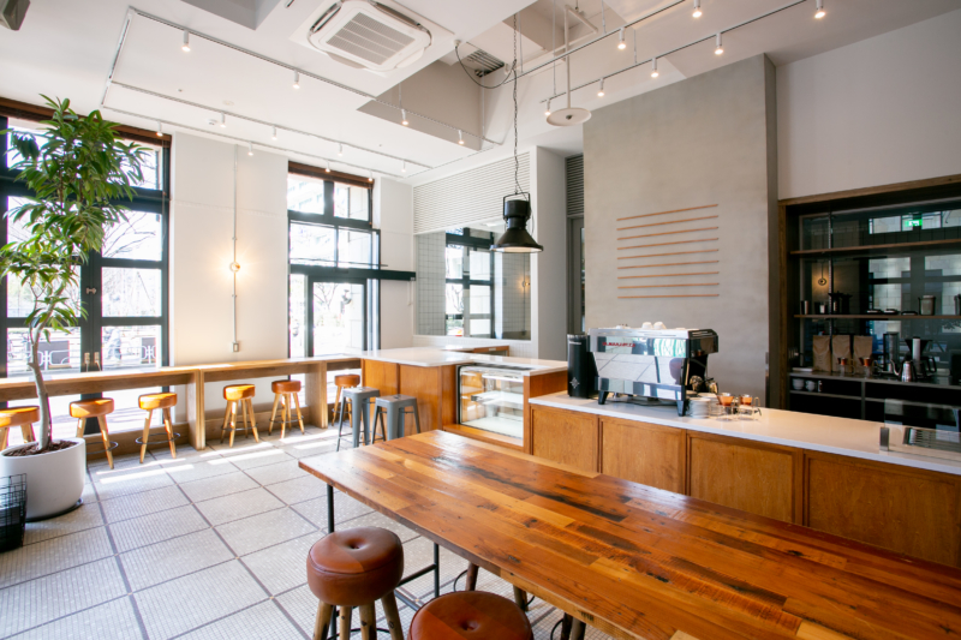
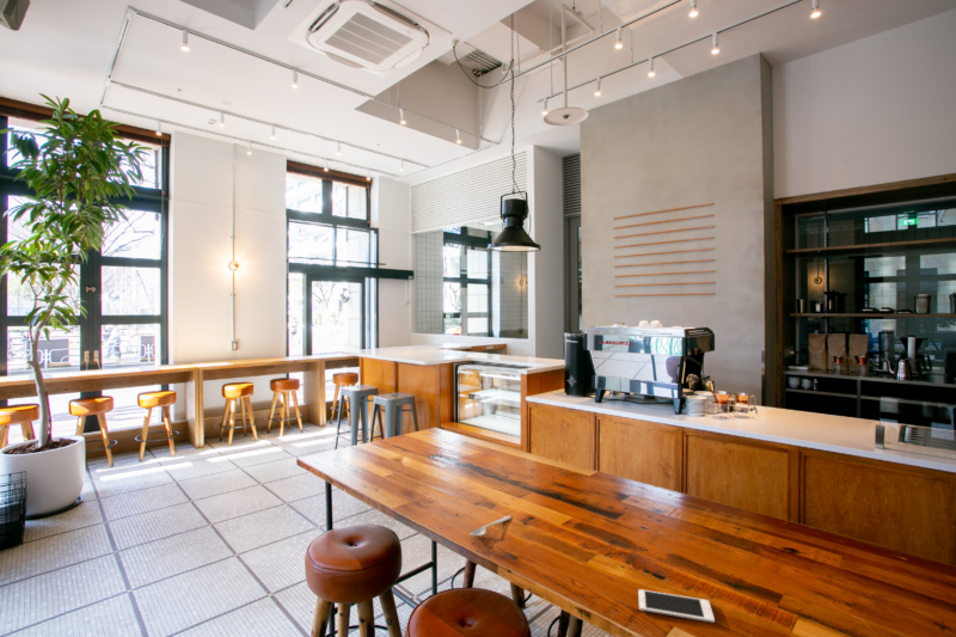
+ cell phone (674, 605)
+ spoon (491, 523)
